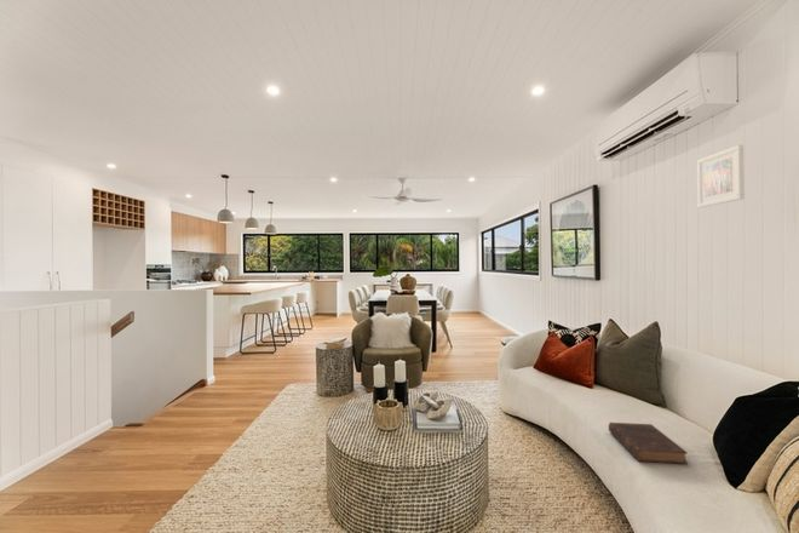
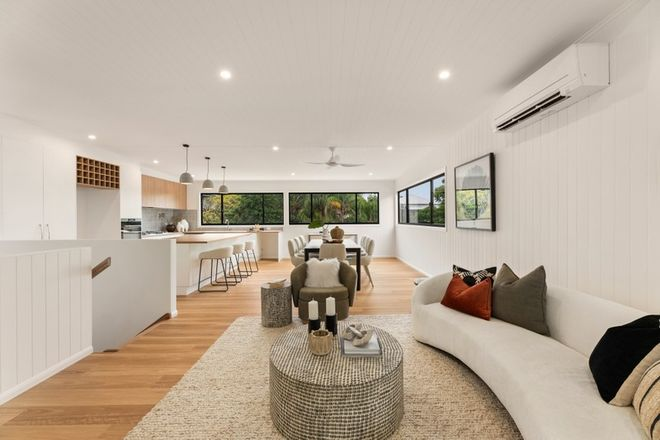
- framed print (718, 178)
- book (644, 441)
